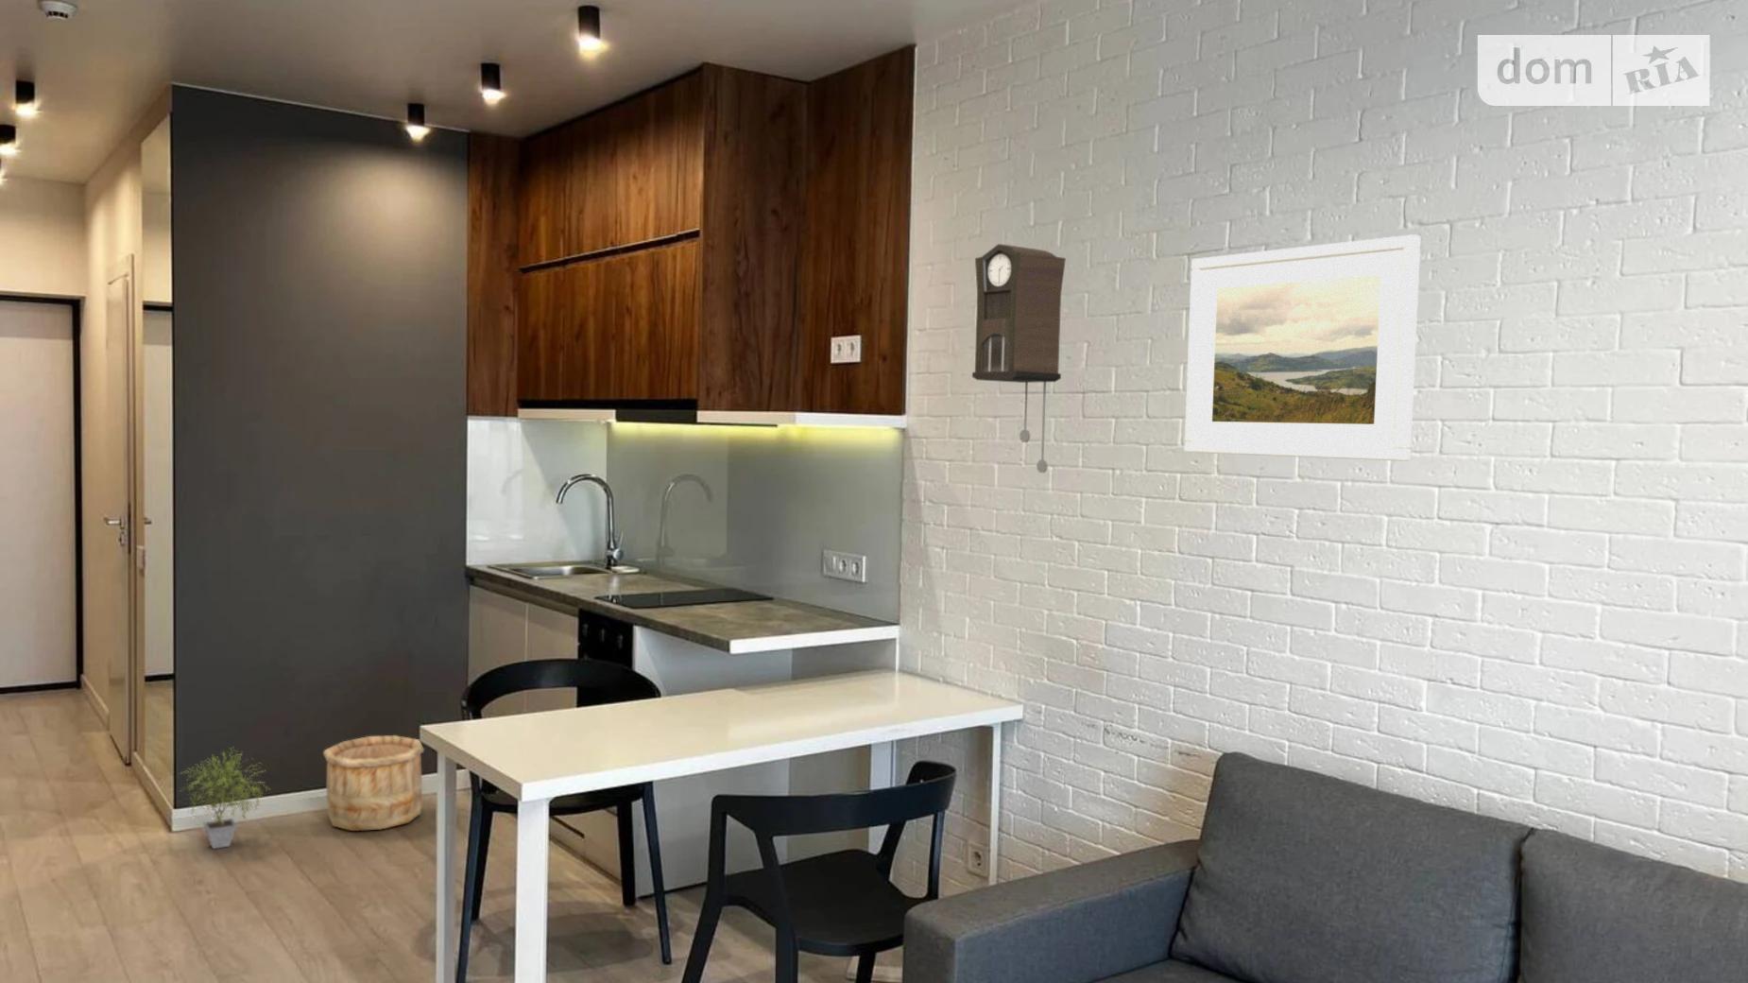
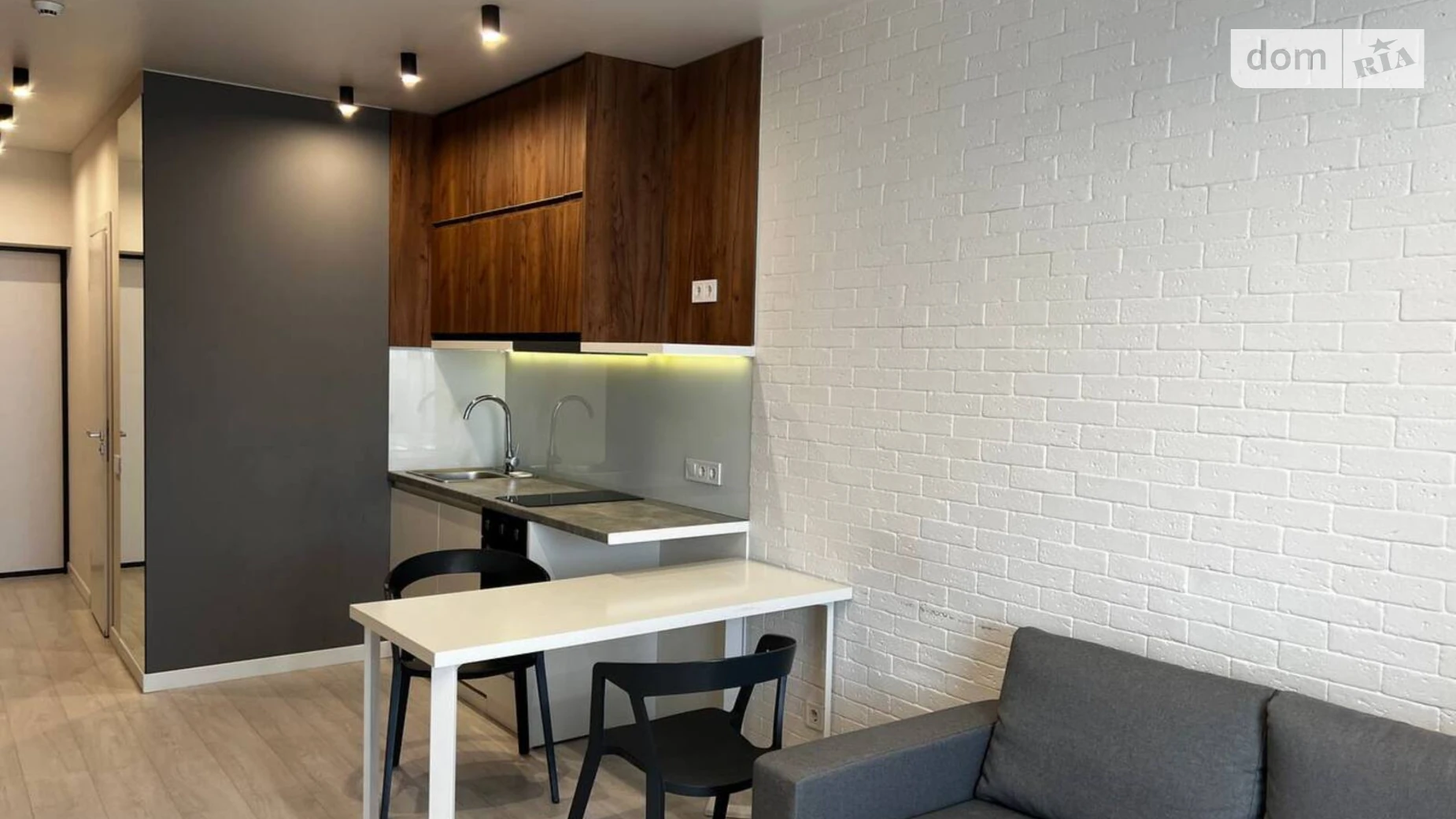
- potted plant (225, 793)
- wooden bucket (375, 781)
- pendulum clock (1017, 360)
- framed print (1293, 353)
